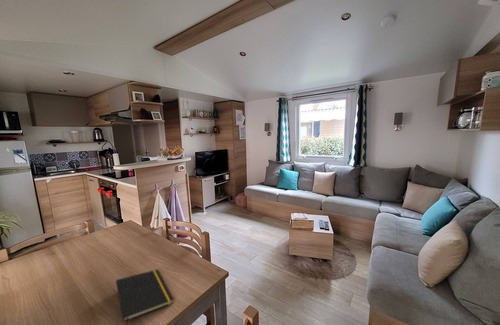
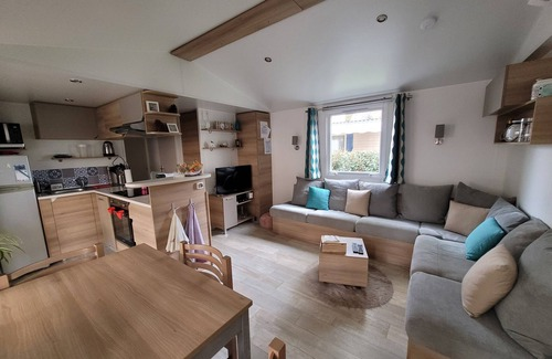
- notepad (143, 290)
